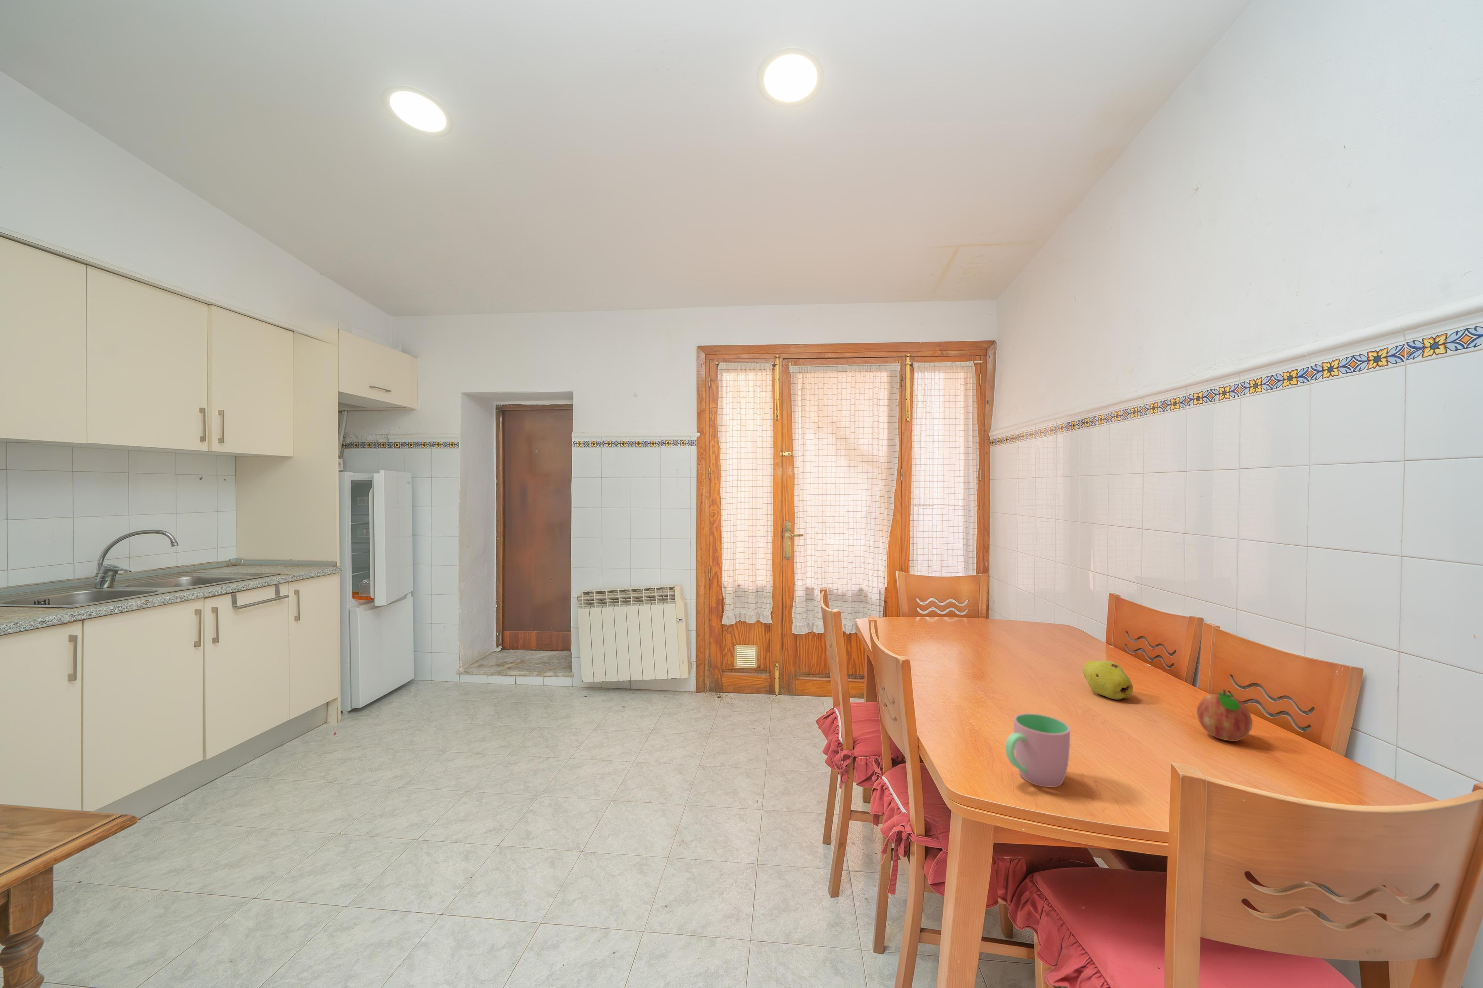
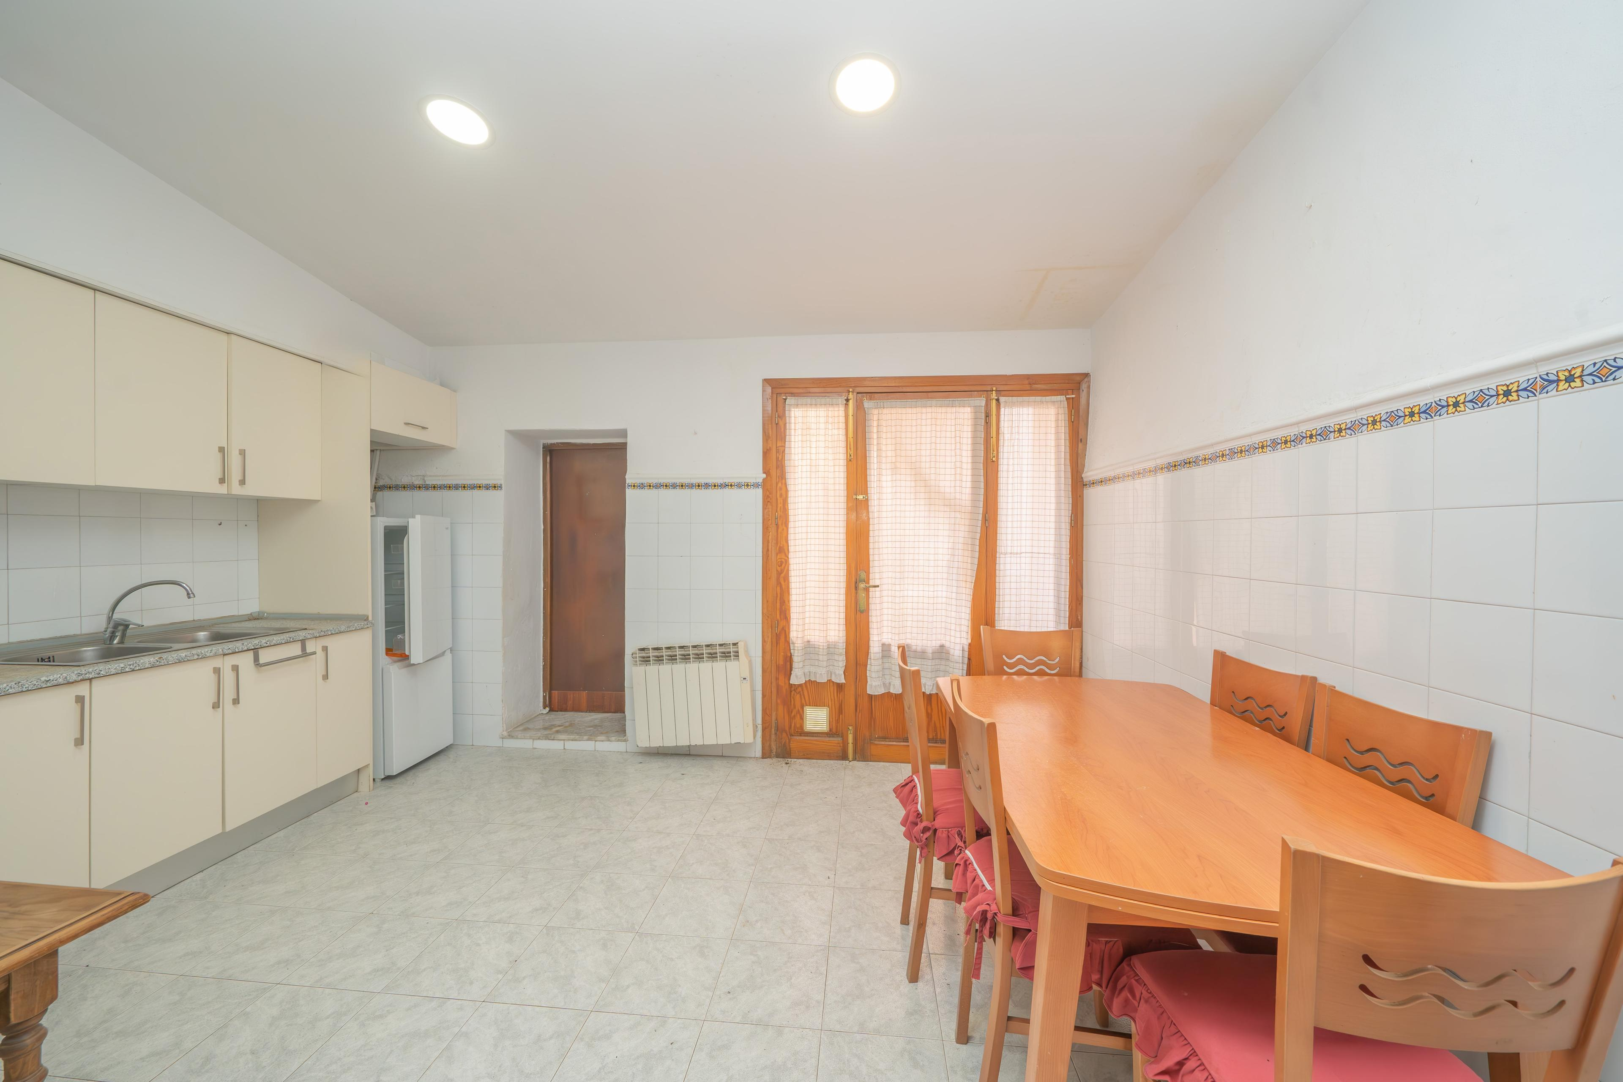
- fruit (1224, 713)
- fruit (1106, 677)
- cup (1034, 752)
